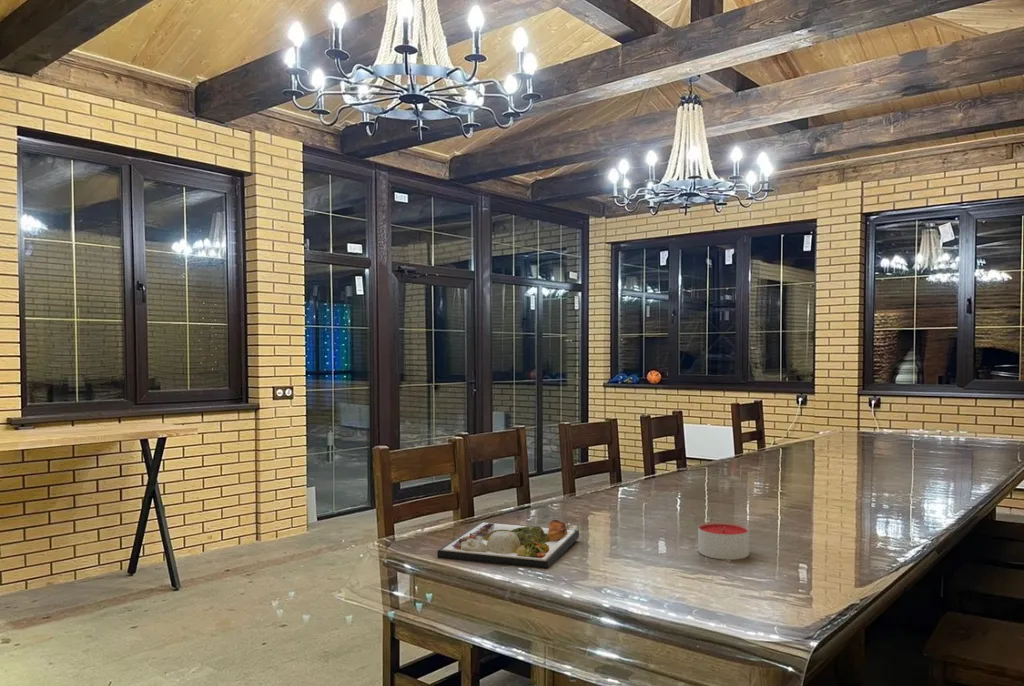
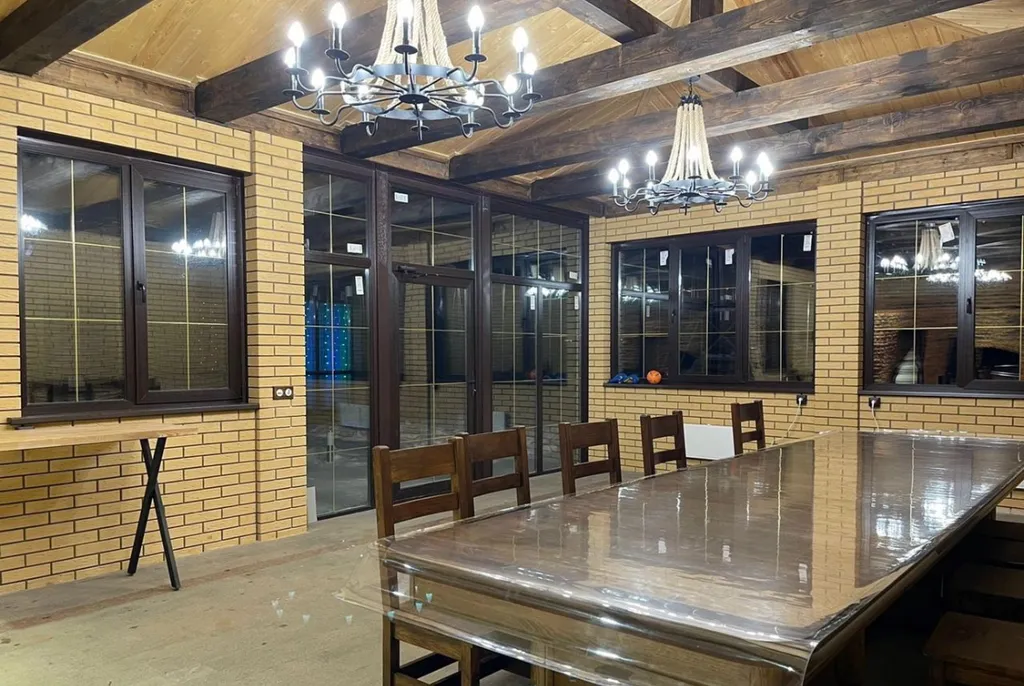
- dinner plate (511, 538)
- candle (723, 539)
